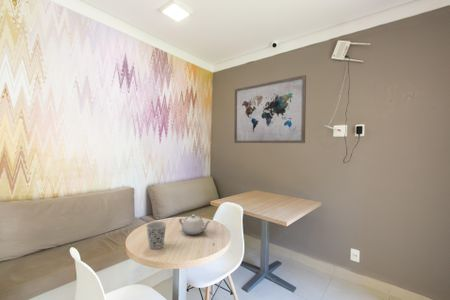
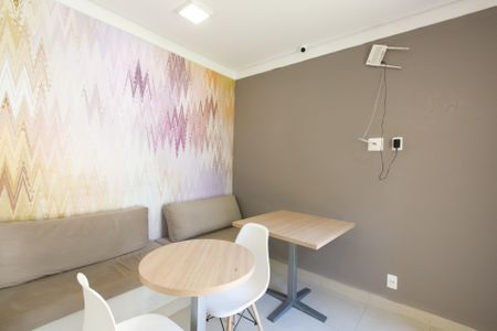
- teapot (194, 223)
- wall art (265, 113)
- cup (156, 235)
